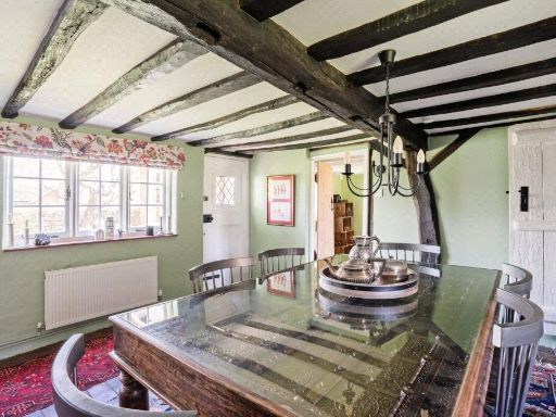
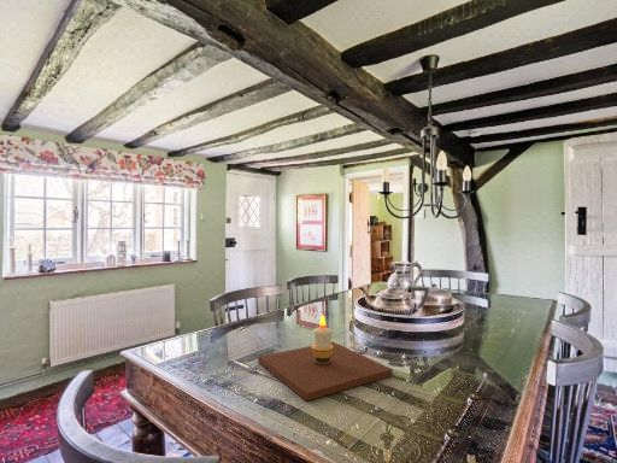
+ candle (322, 341)
